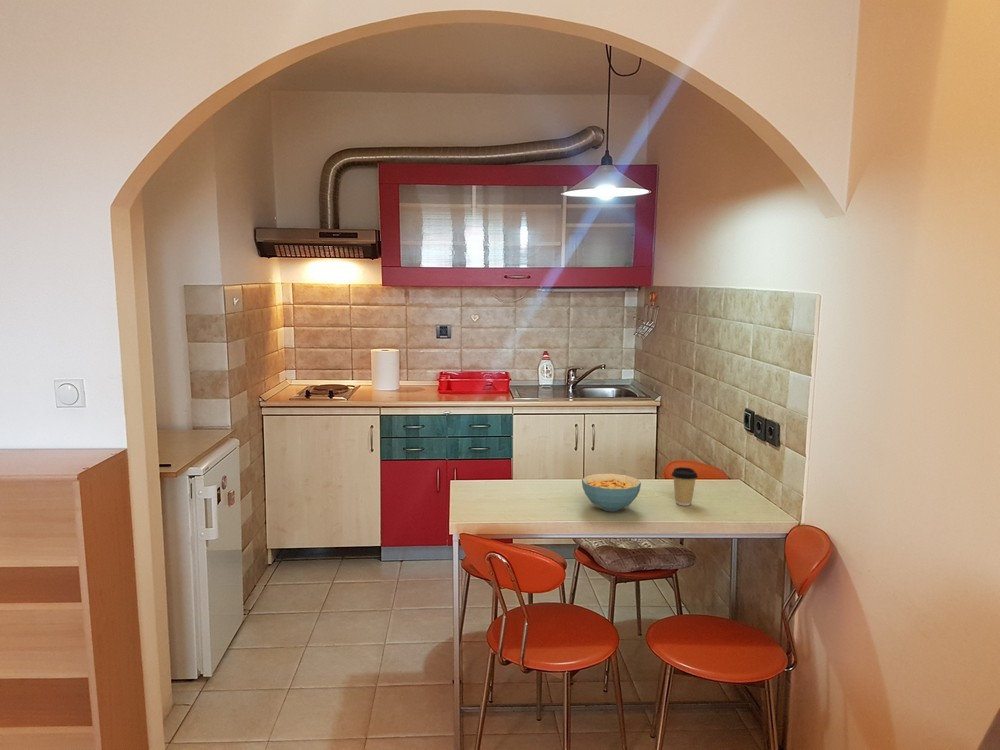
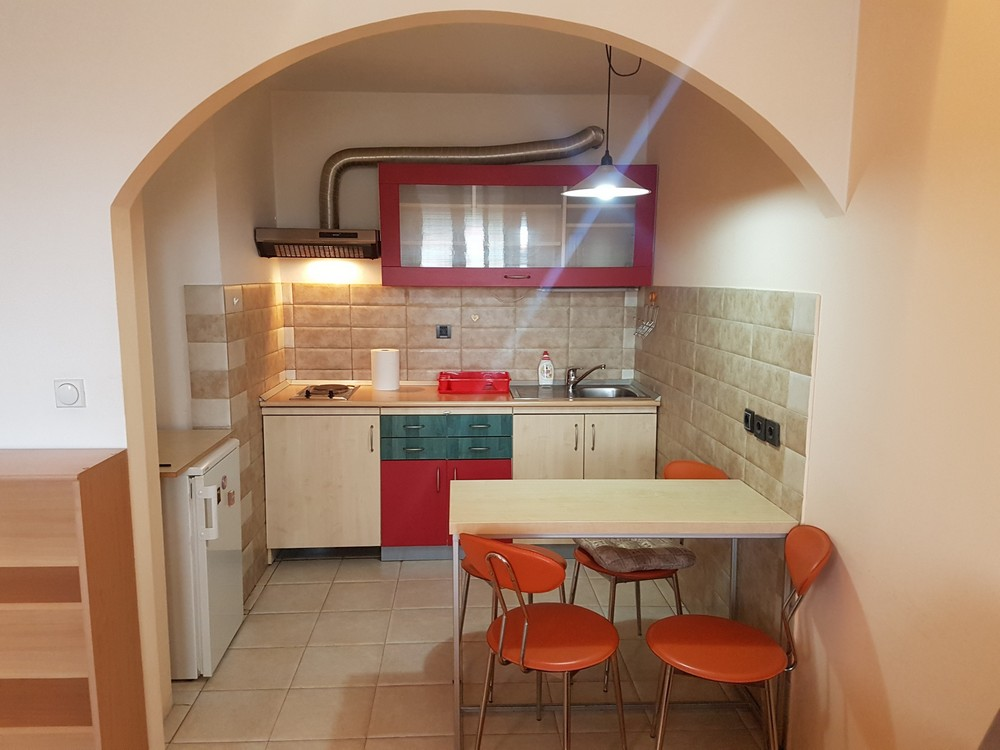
- cereal bowl (610, 494)
- coffee cup (684, 486)
